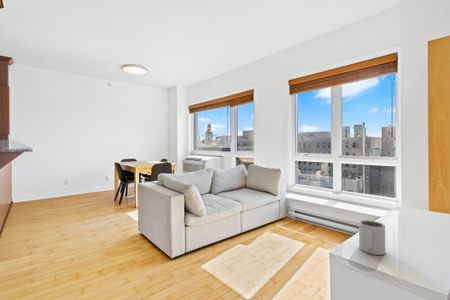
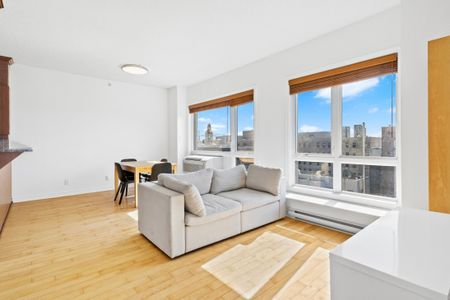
- mug (371, 237)
